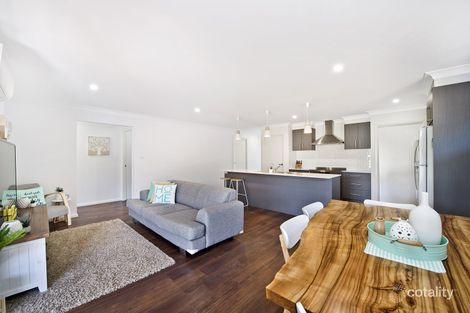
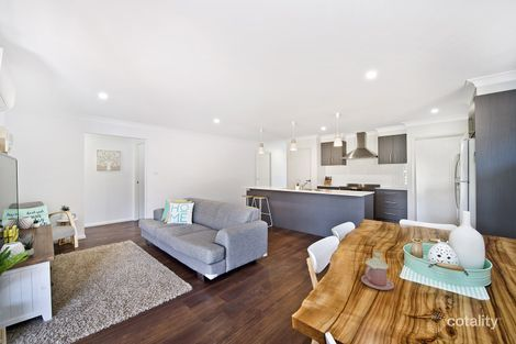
+ mug (377, 266)
